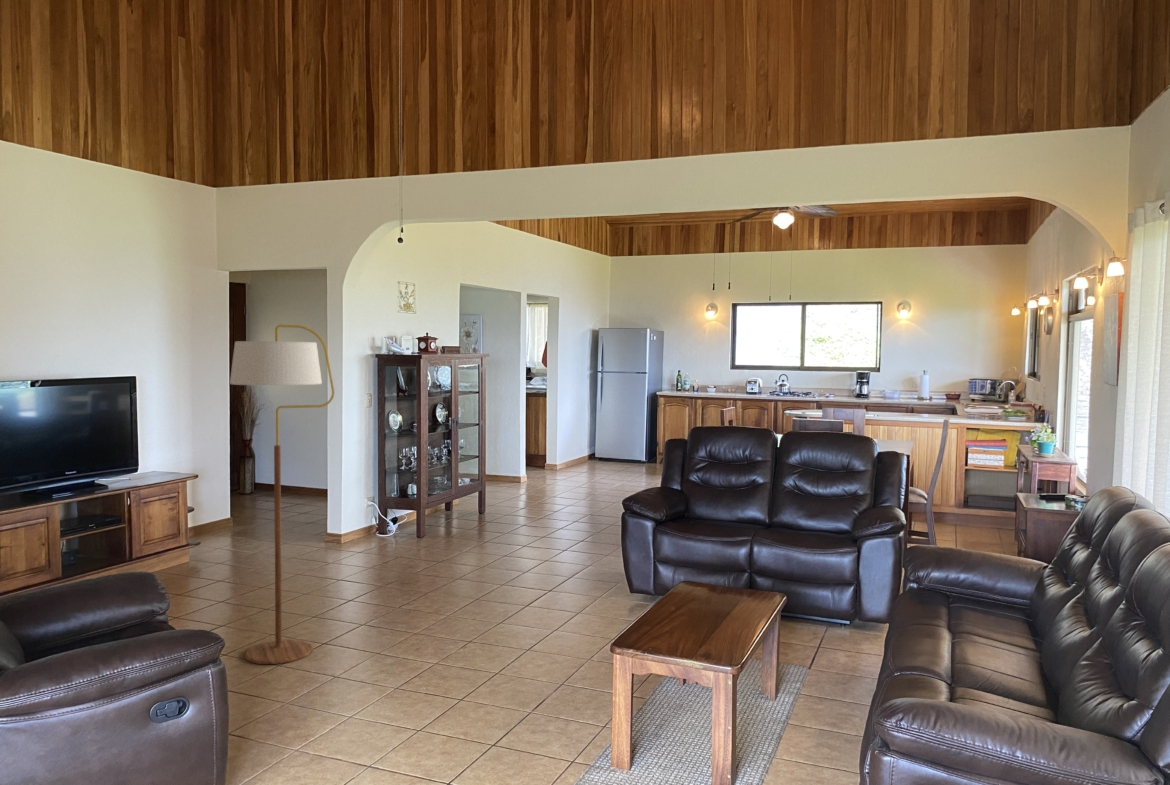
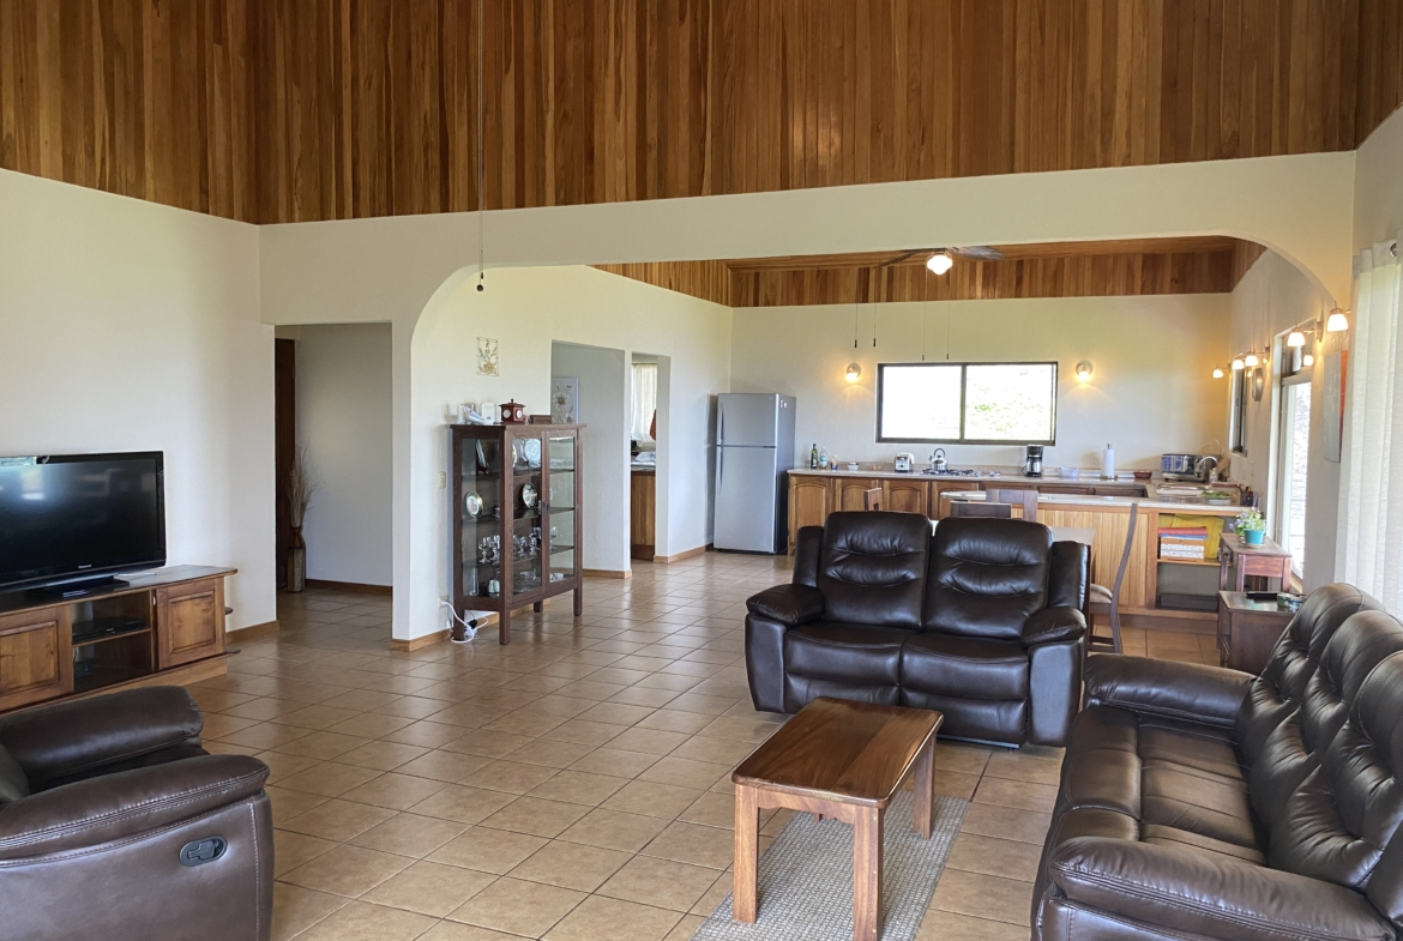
- floor lamp (280, 489)
